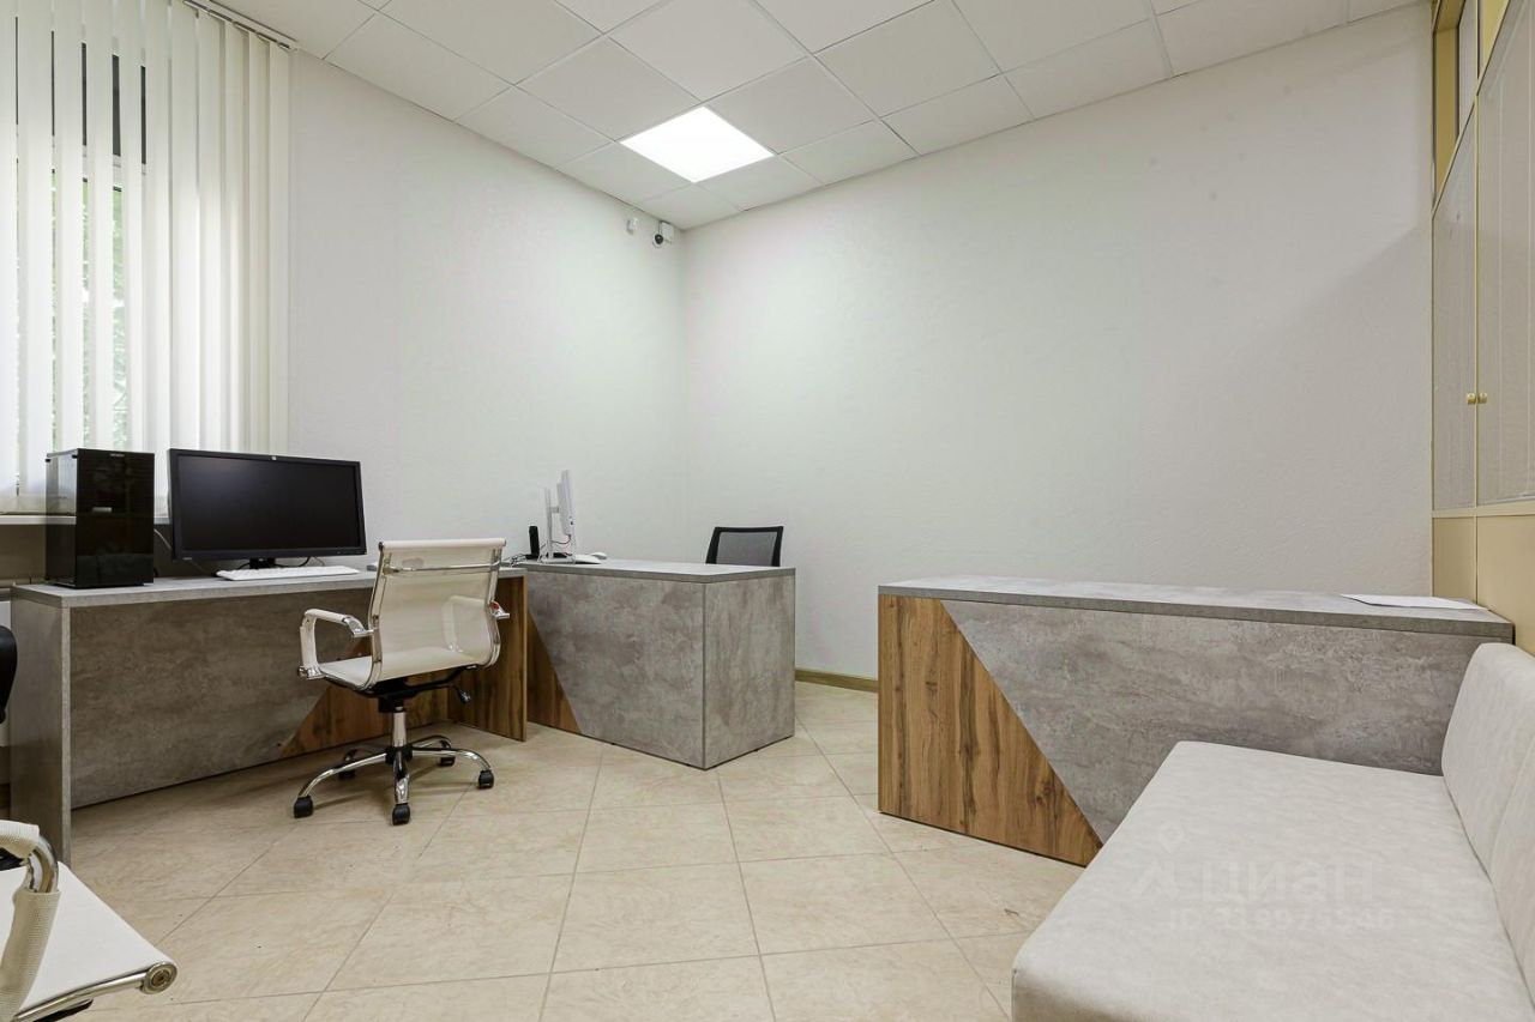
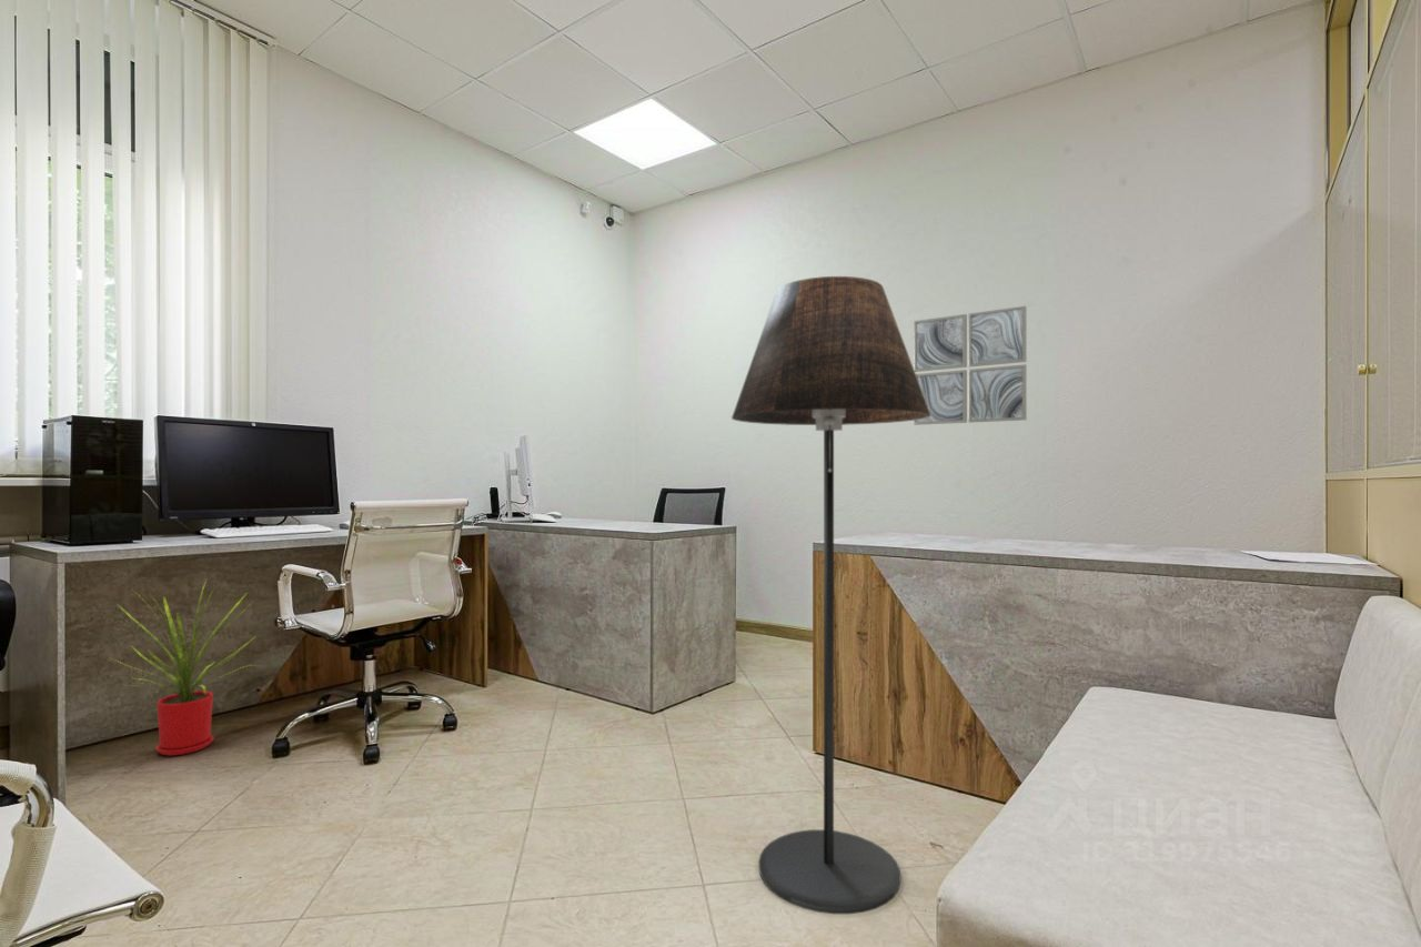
+ house plant (184, 665)
+ wall art (966, 366)
+ floor lamp (828, 580)
